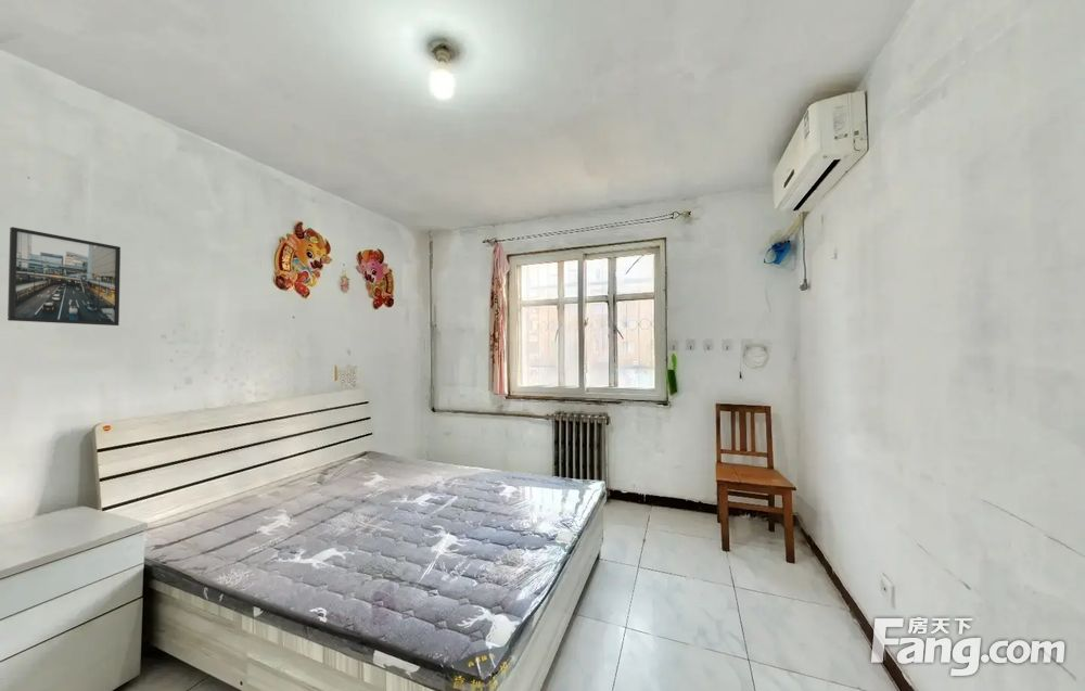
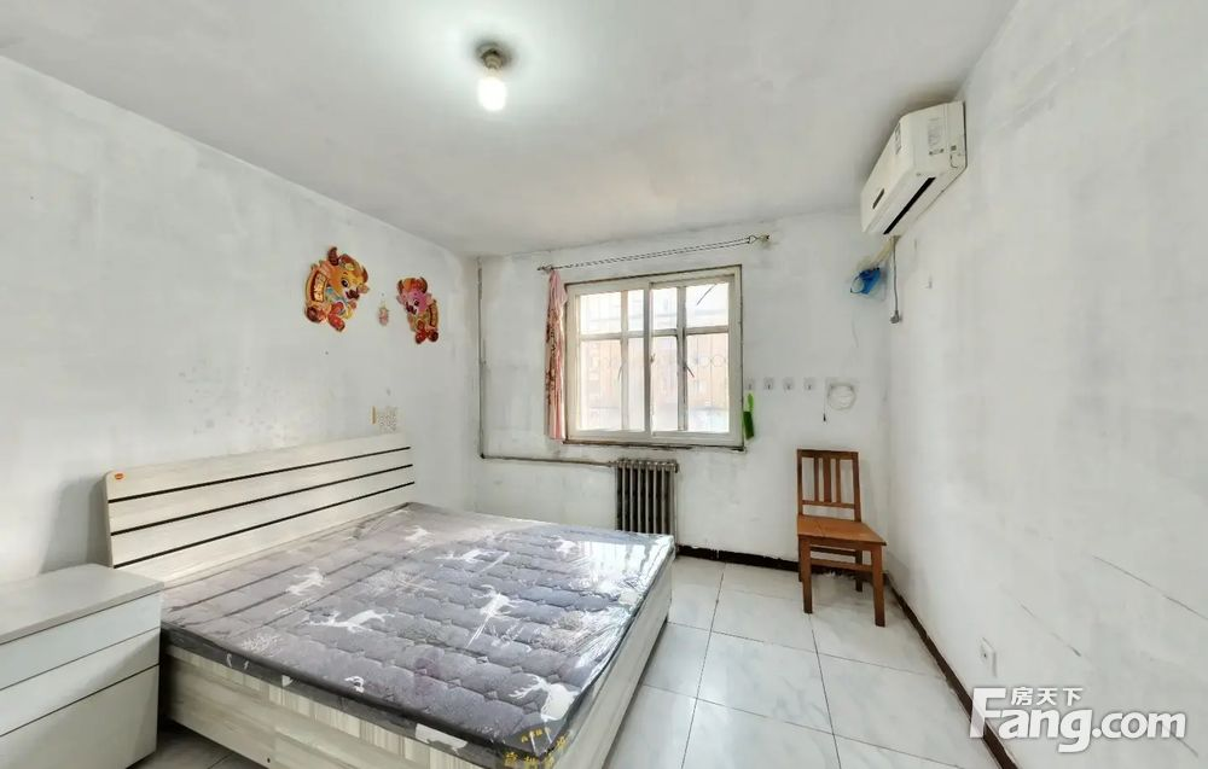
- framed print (68, 280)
